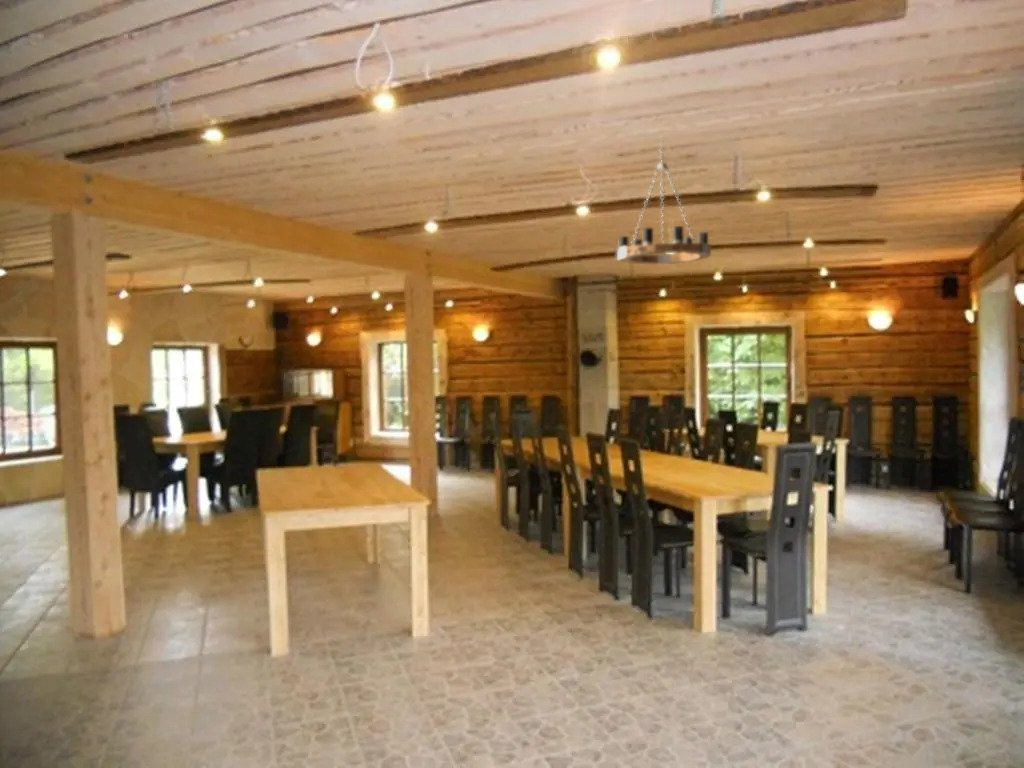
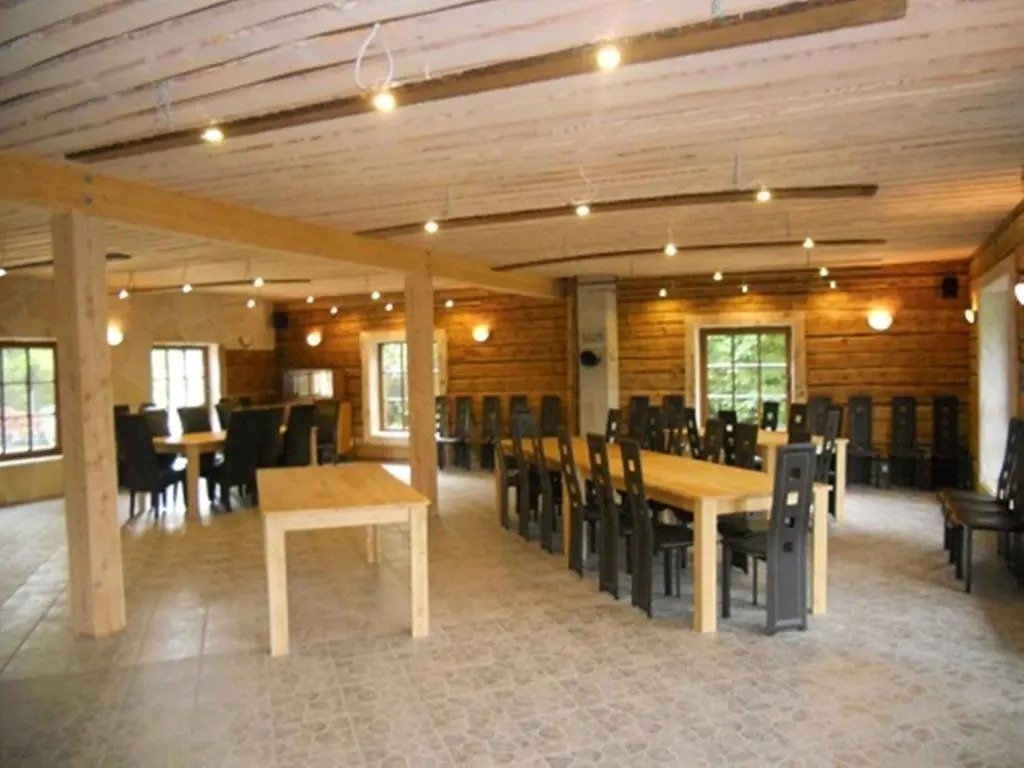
- chandelier (662, 198)
